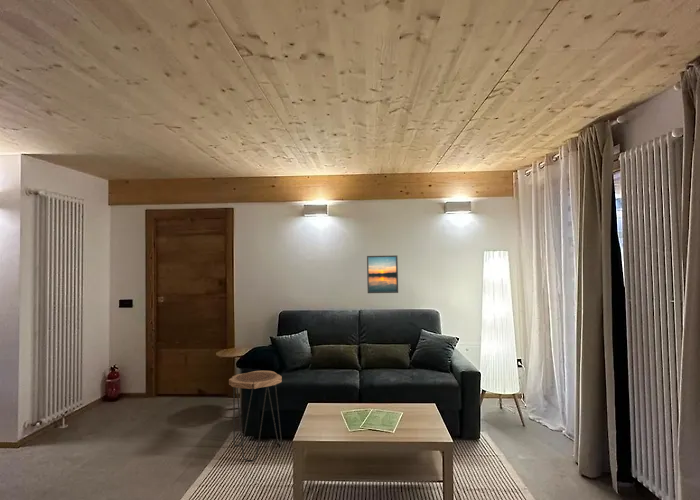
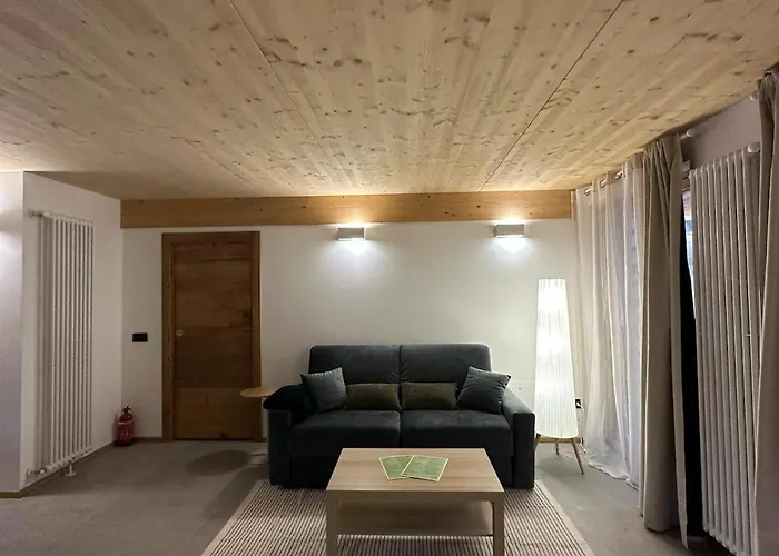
- side table (262, 413)
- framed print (382, 274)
